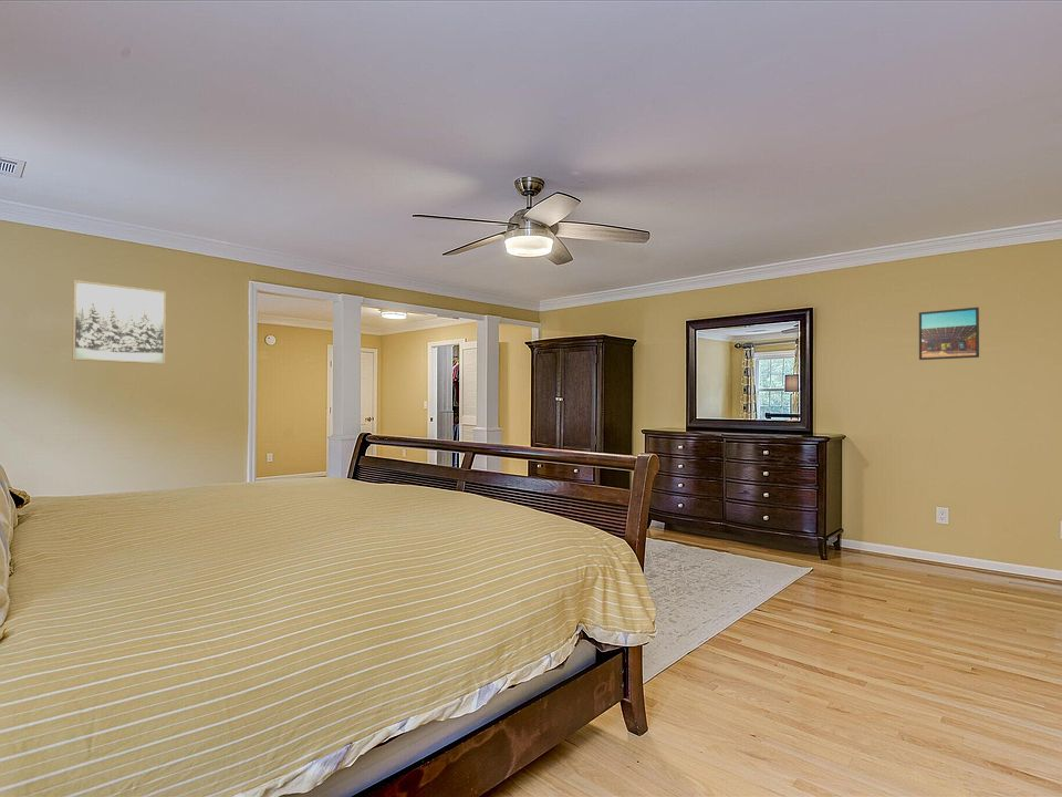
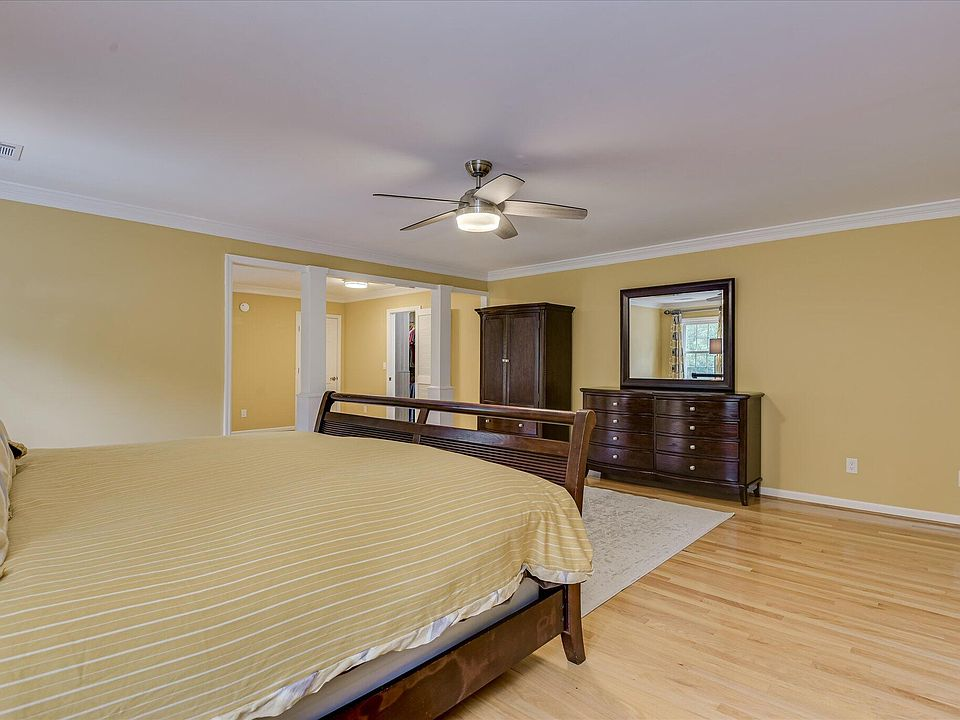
- wall art (121, 323)
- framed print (948, 334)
